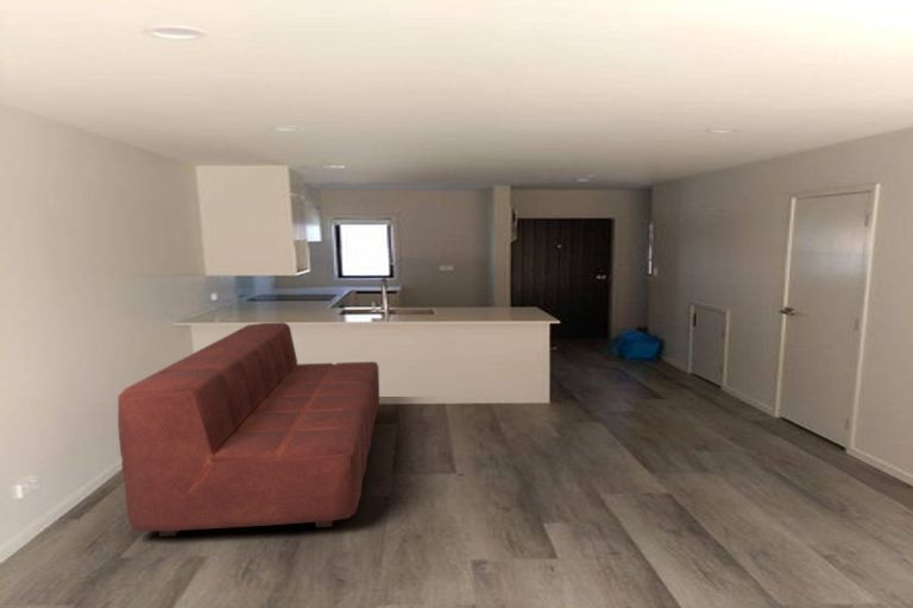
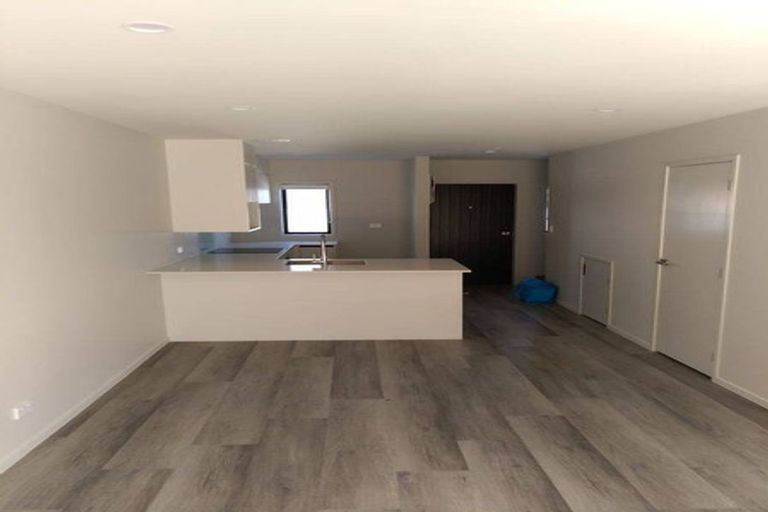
- sofa (285, 401)
